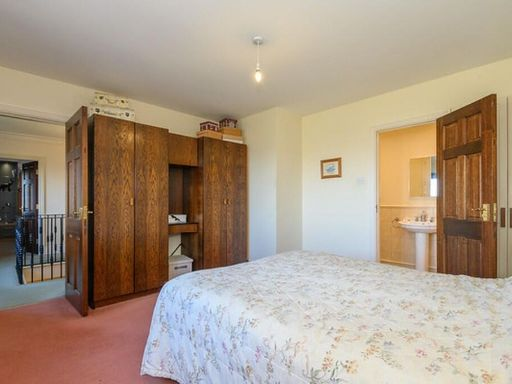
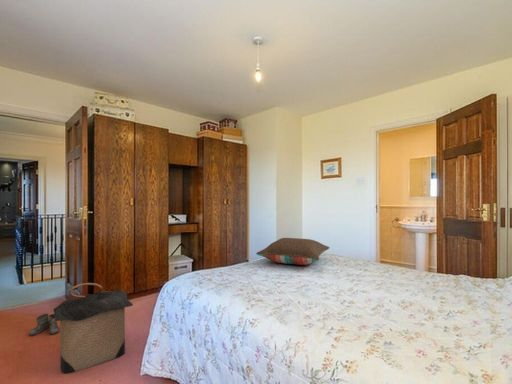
+ boots (45, 324)
+ laundry hamper (95, 318)
+ pillow (294, 250)
